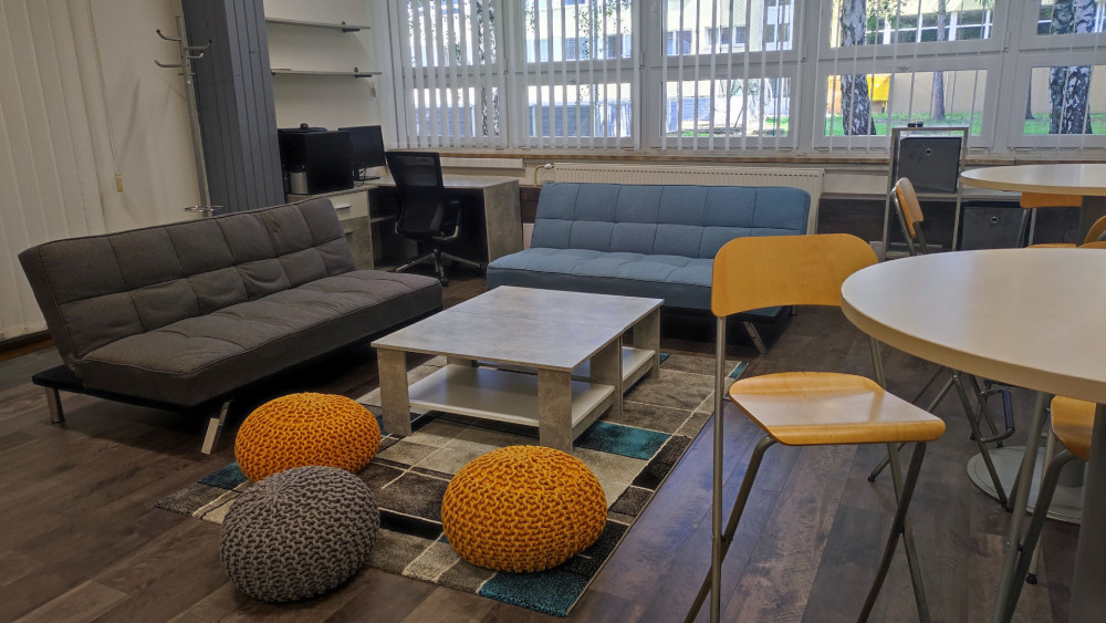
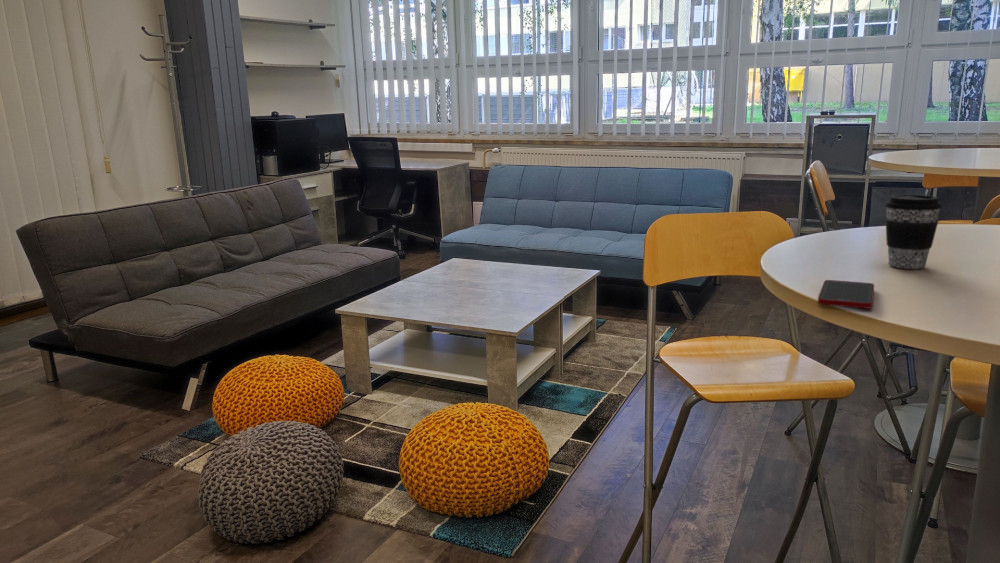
+ cell phone (846, 293)
+ coffee cup (910, 231)
